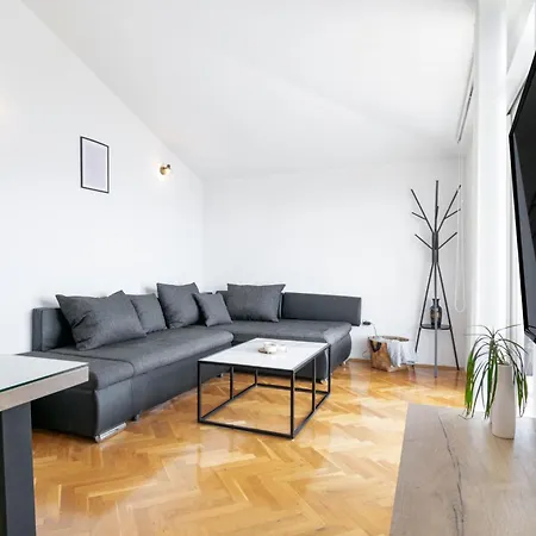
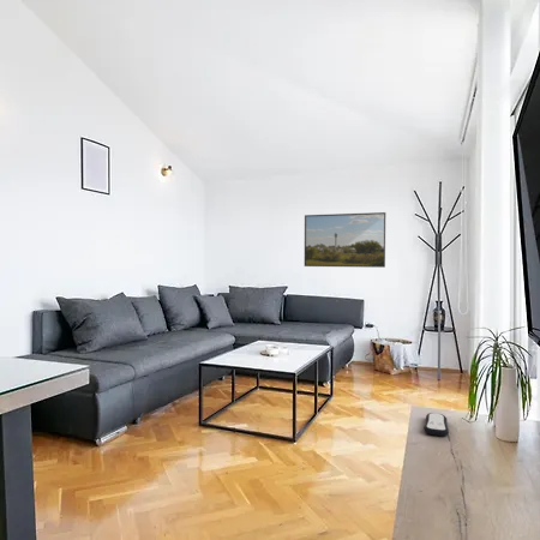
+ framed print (343, 240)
+ remote control (436, 422)
